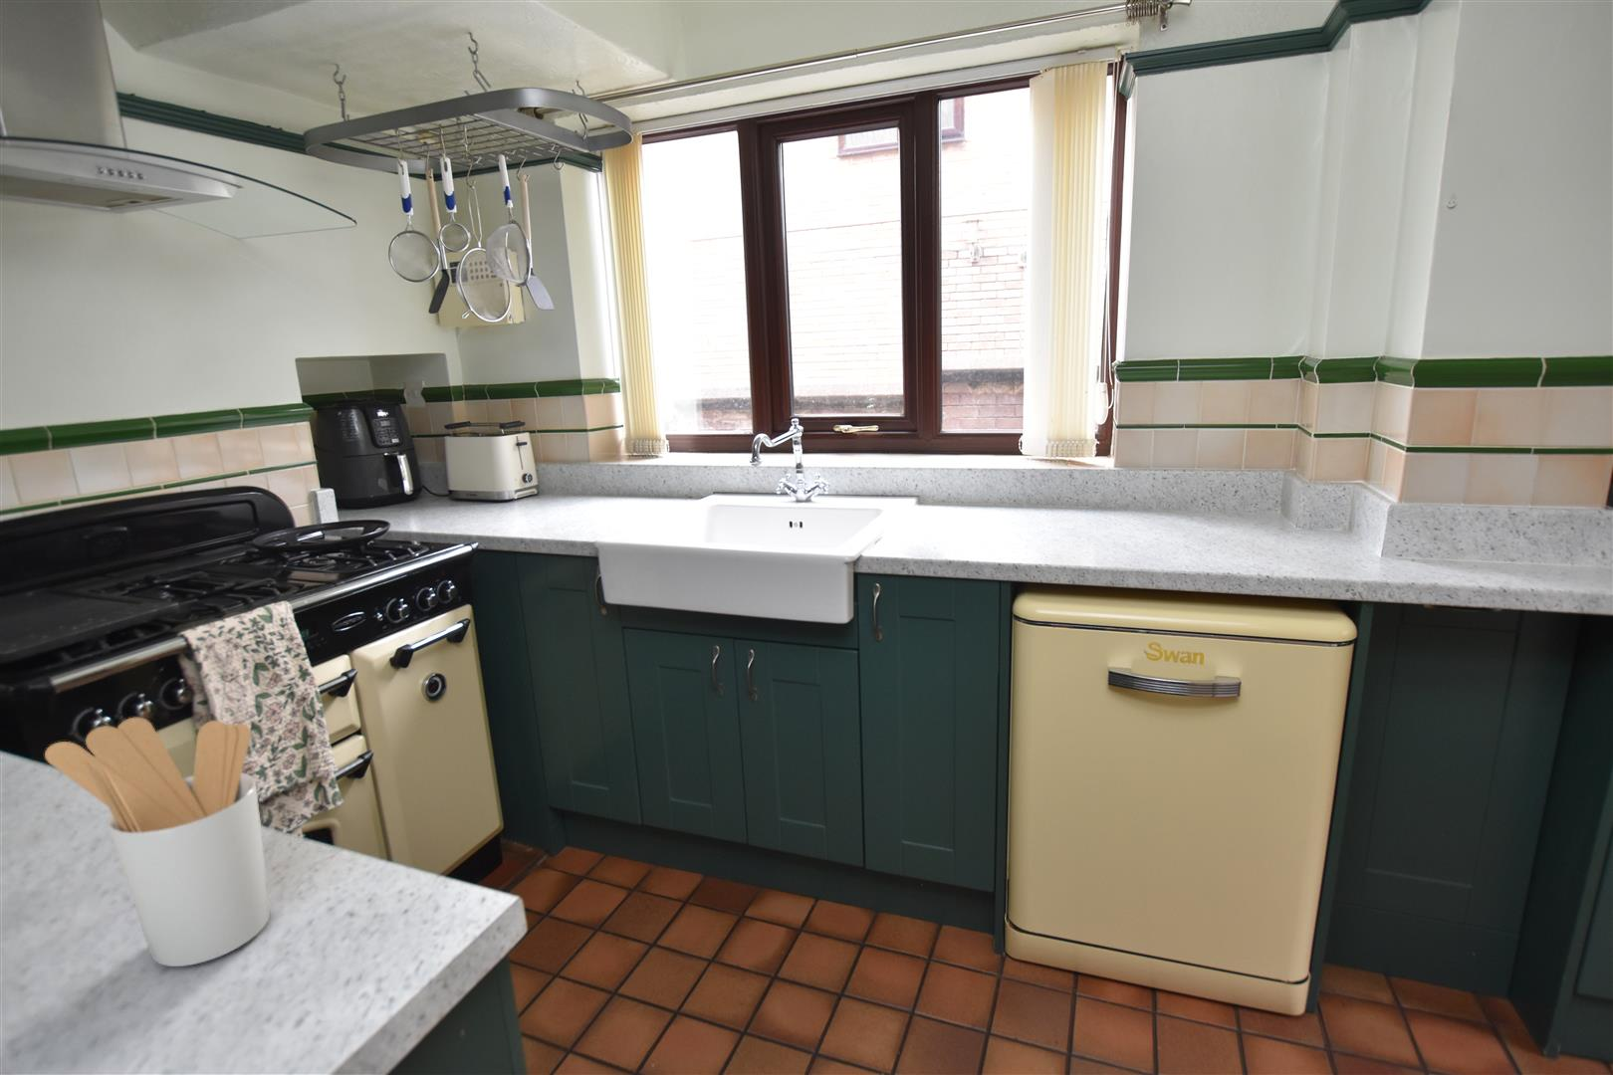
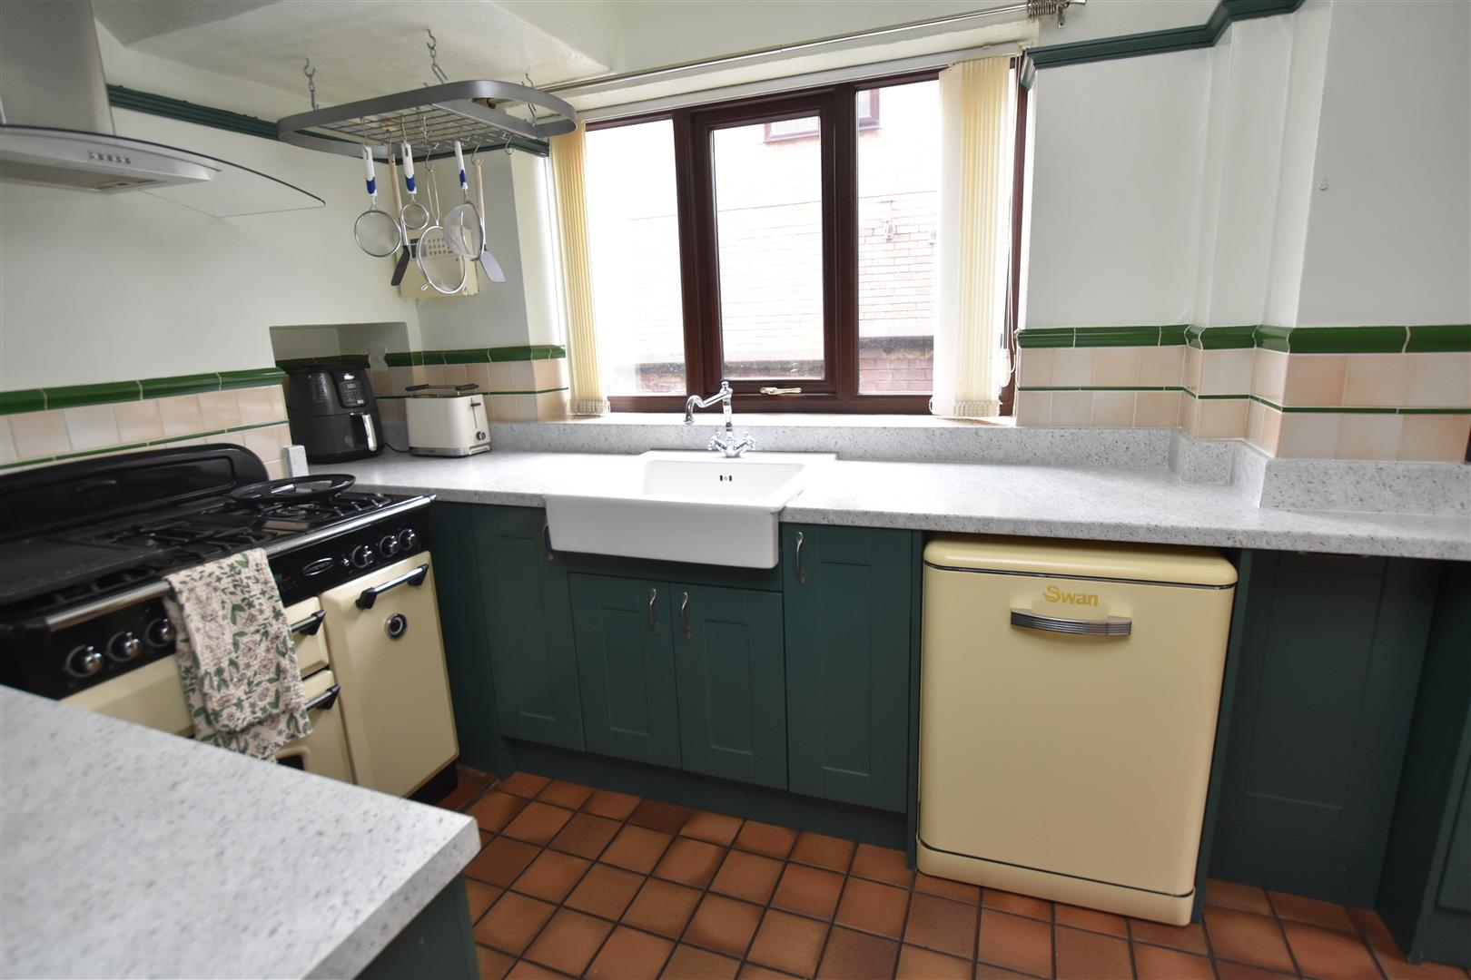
- utensil holder (167, 831)
